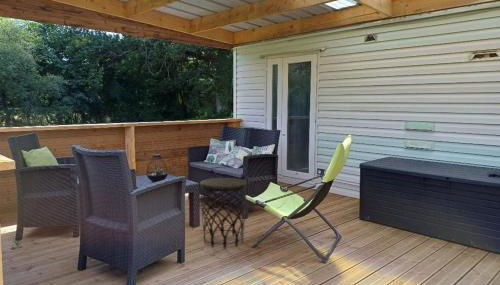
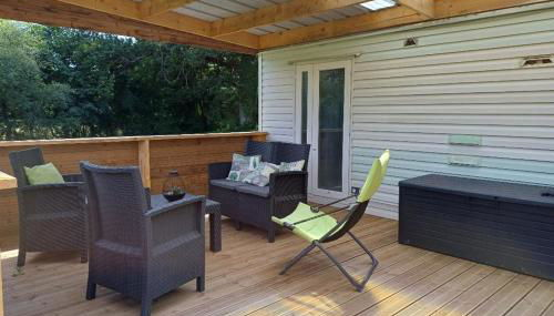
- side table (225, 210)
